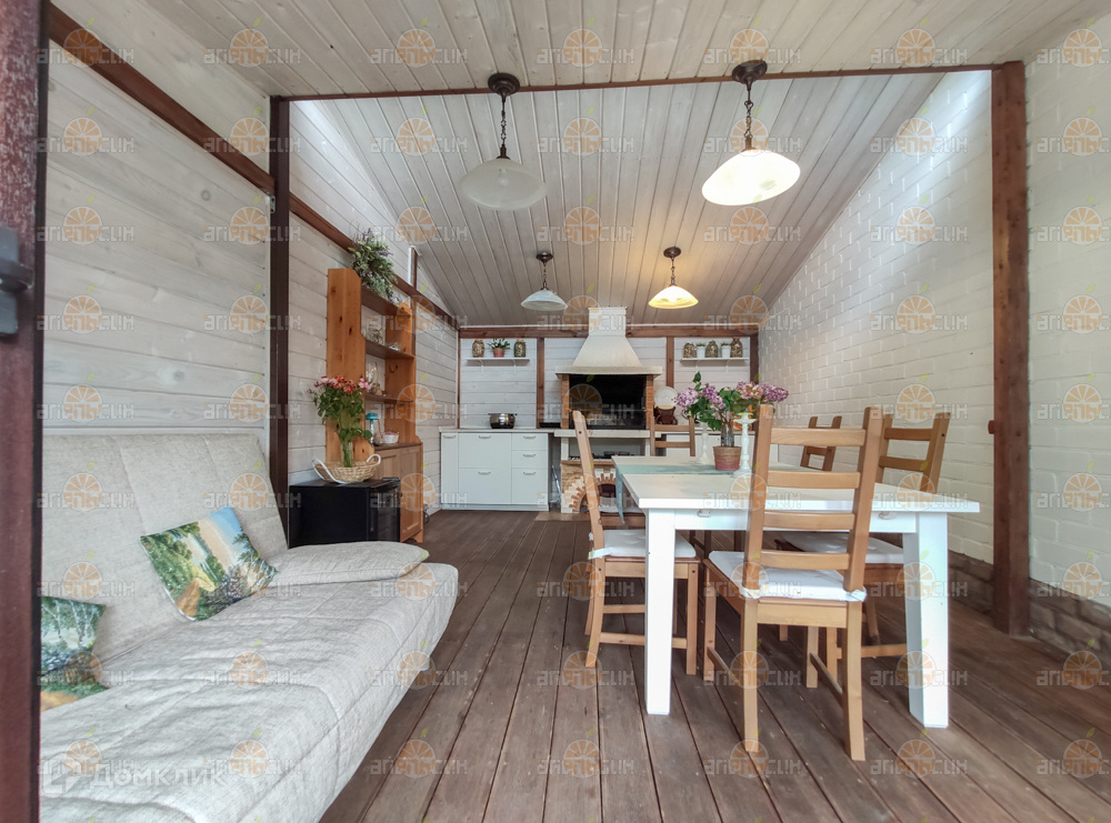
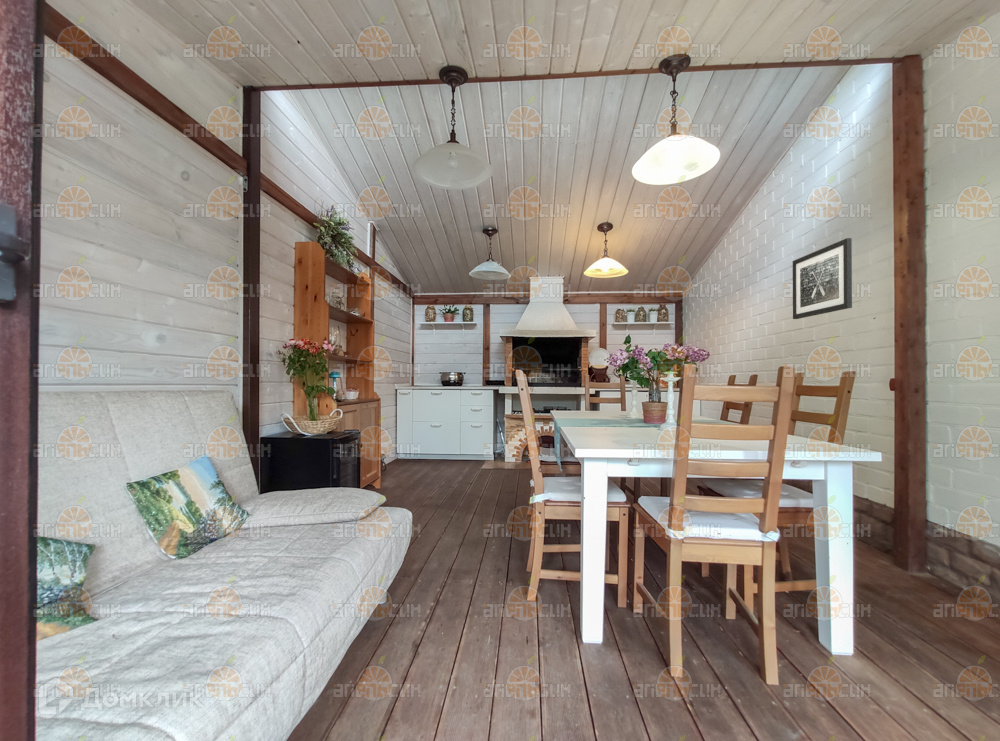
+ wall art (819, 282)
